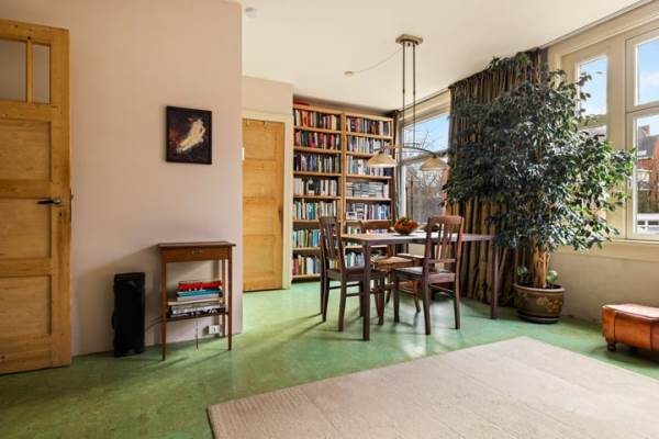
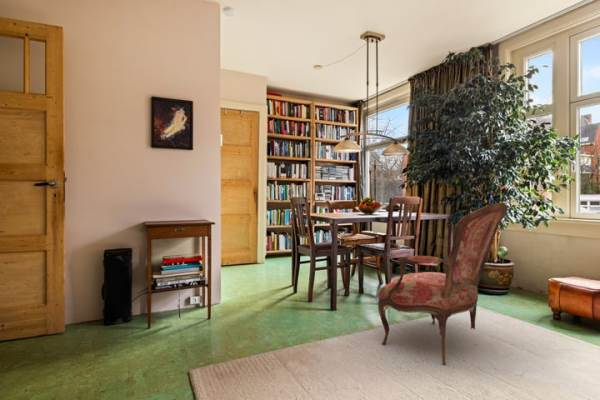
+ armchair (435, 273)
